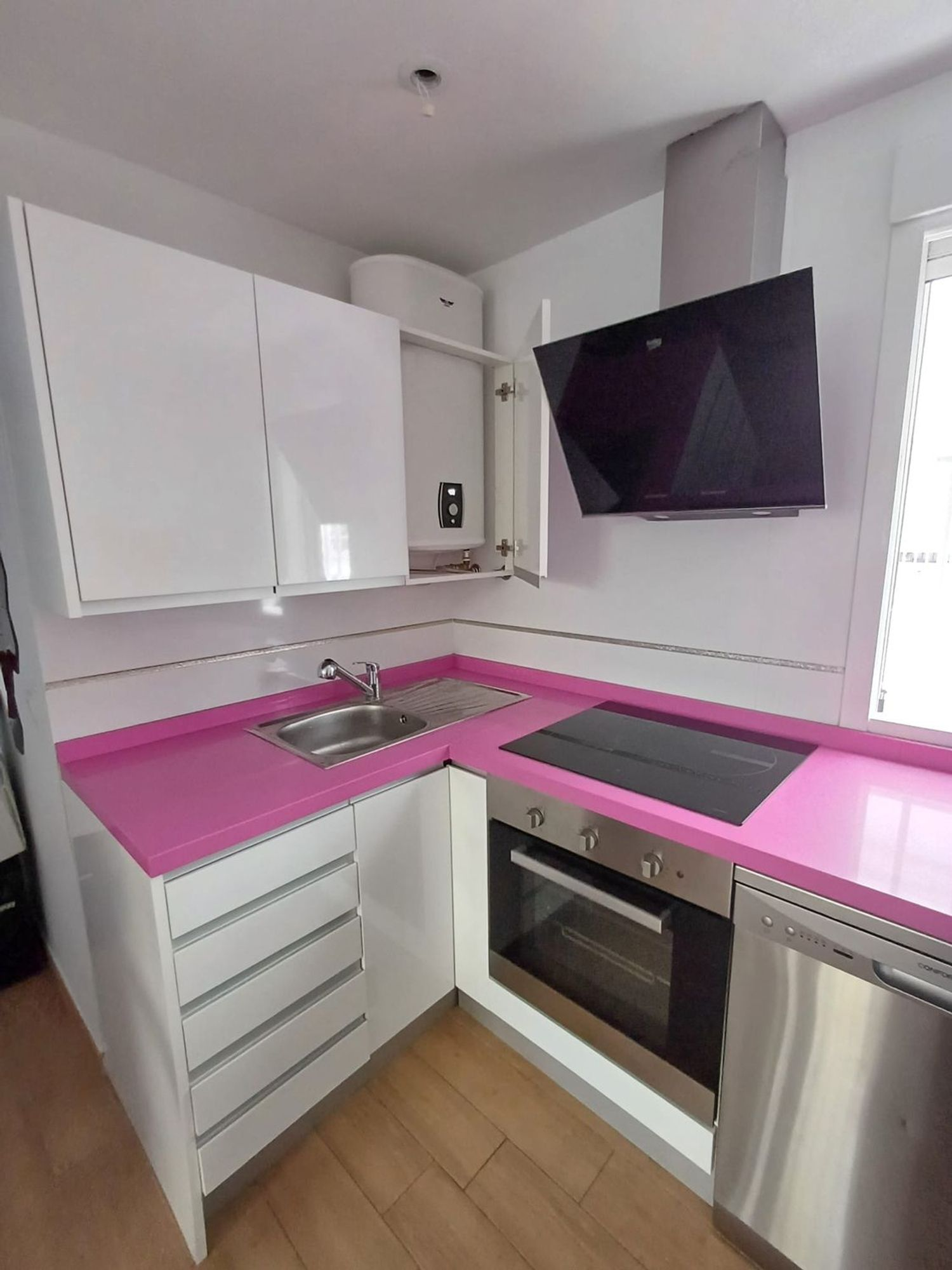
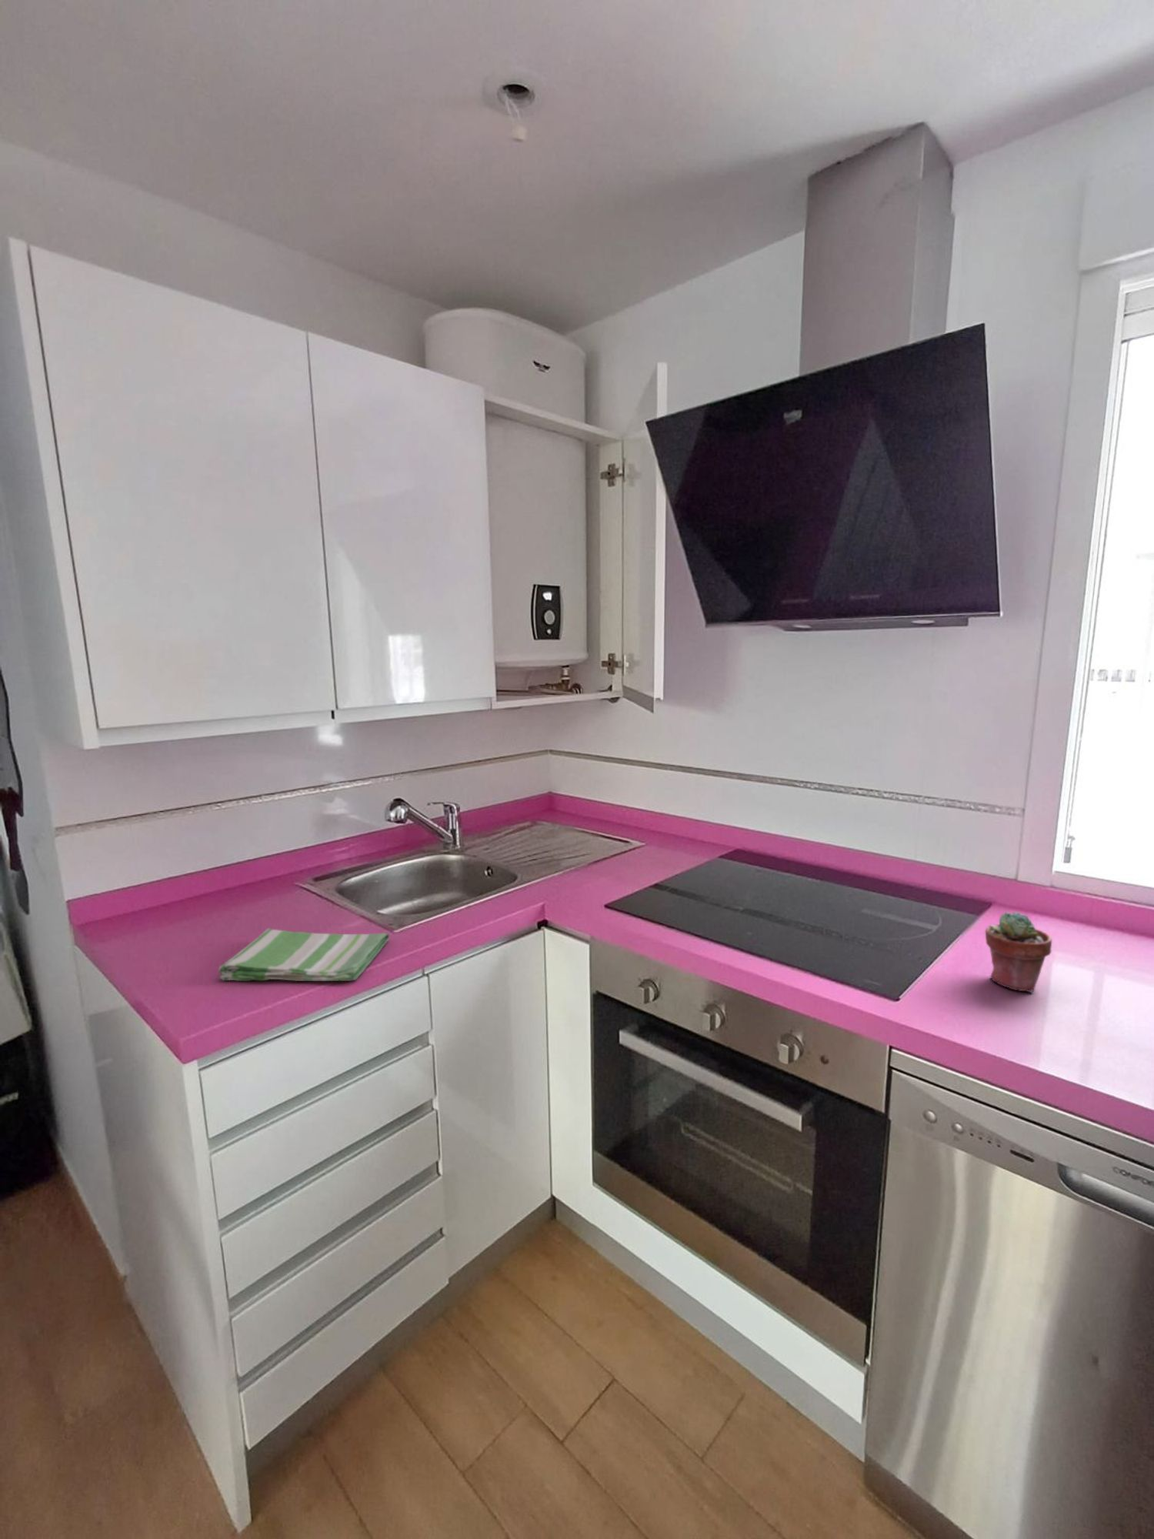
+ potted succulent (1016, 948)
+ dish towel (308, 951)
